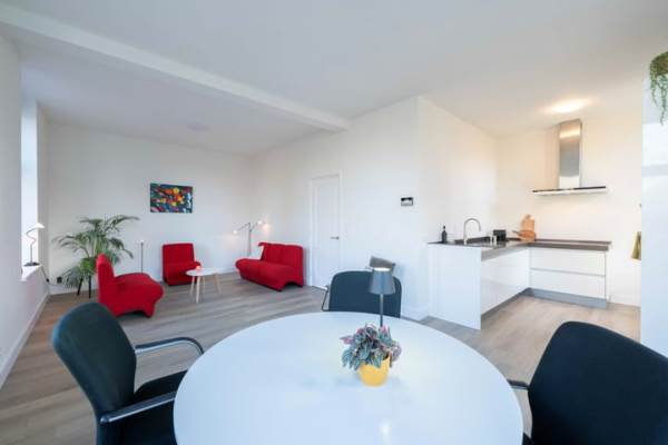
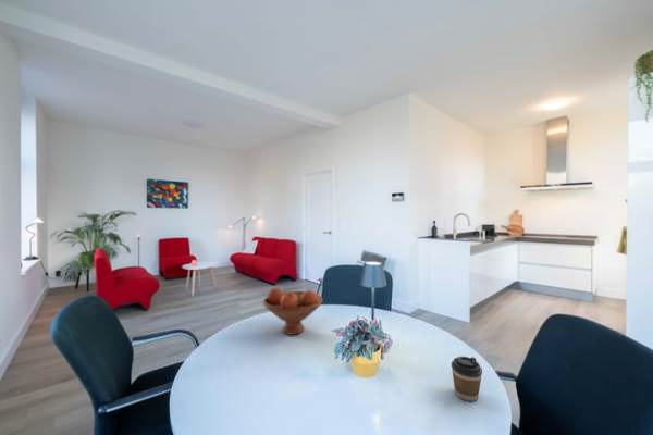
+ coffee cup (466, 376)
+ fruit bowl (293, 309)
